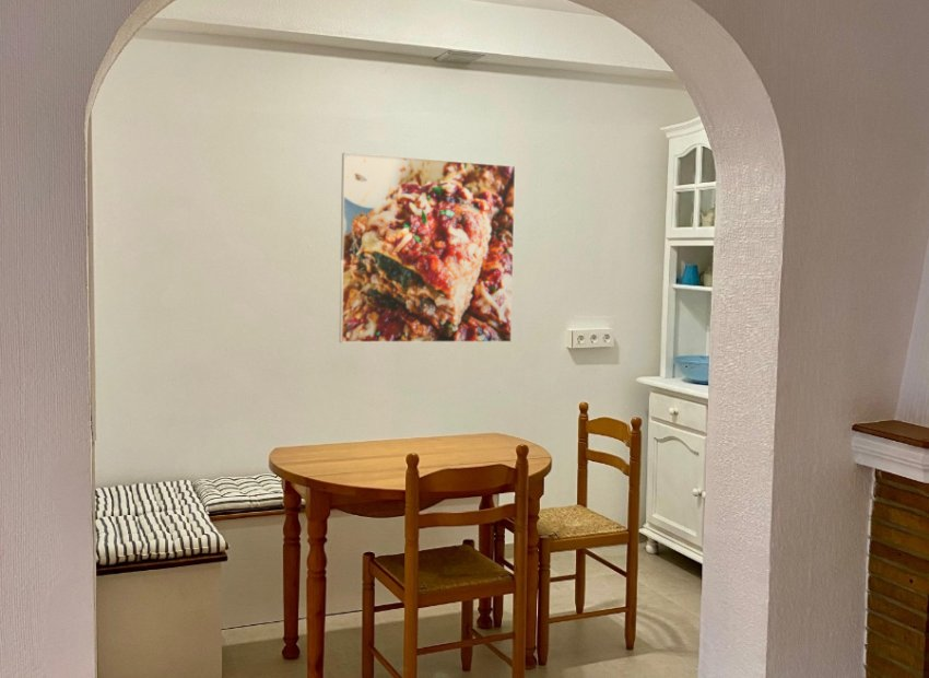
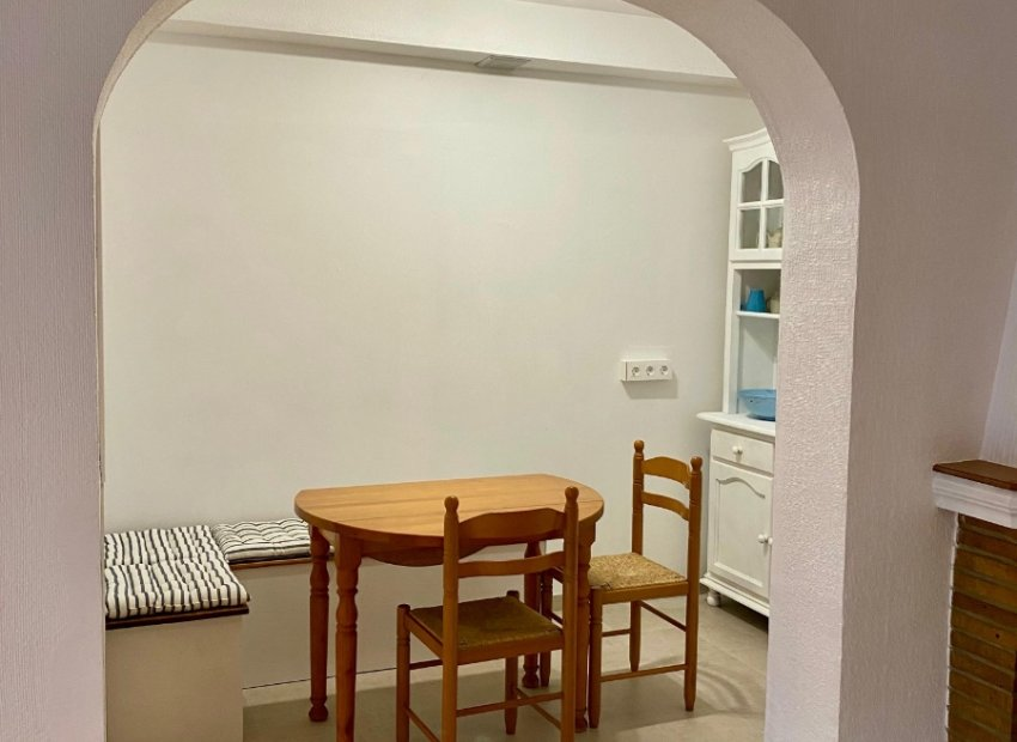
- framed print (430, 250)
